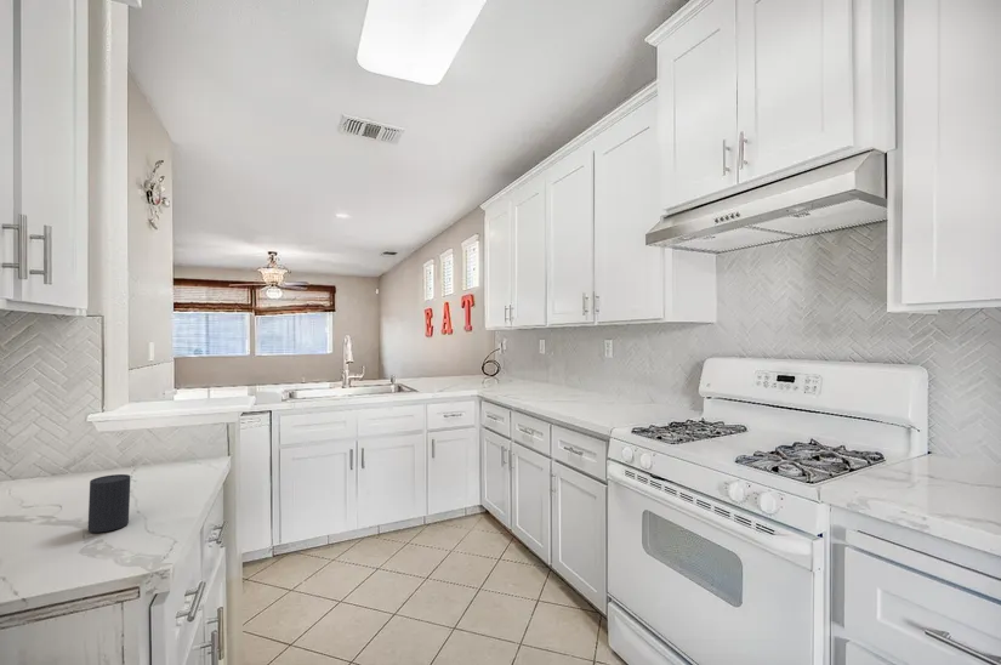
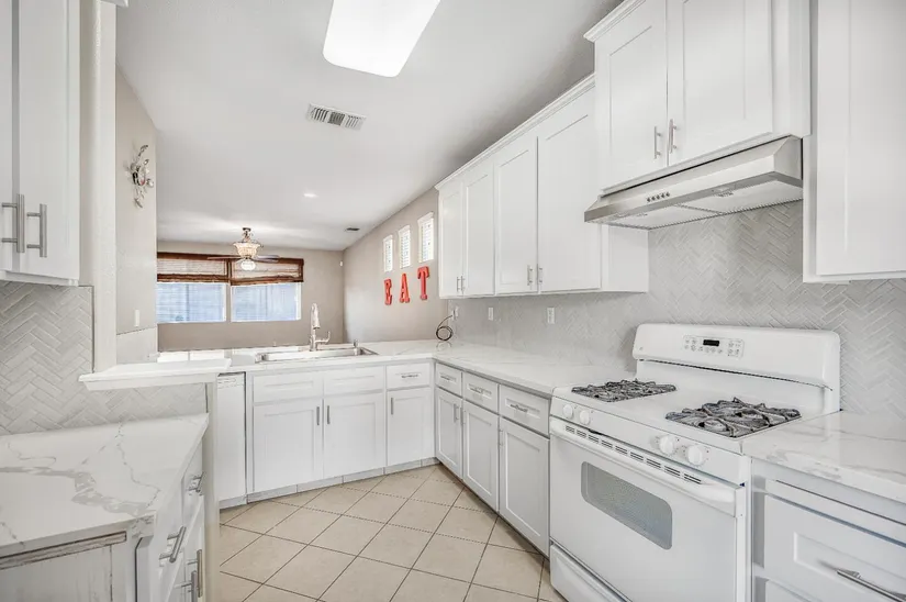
- cup (109, 501)
